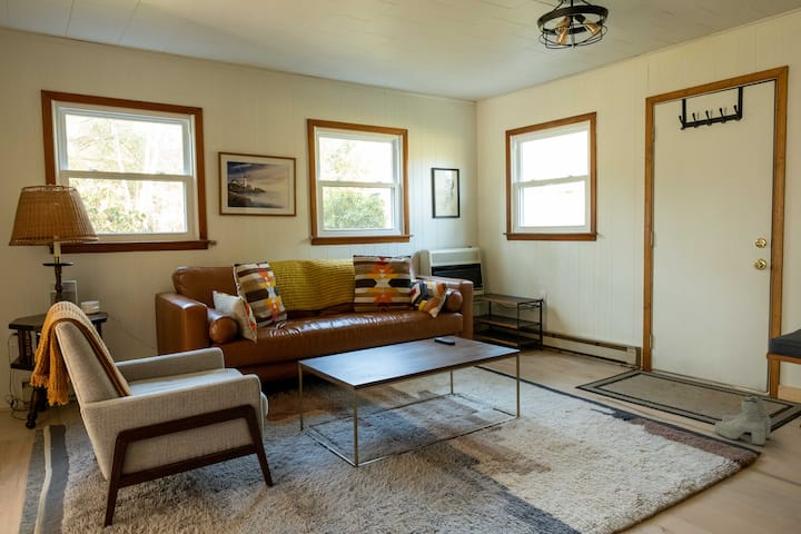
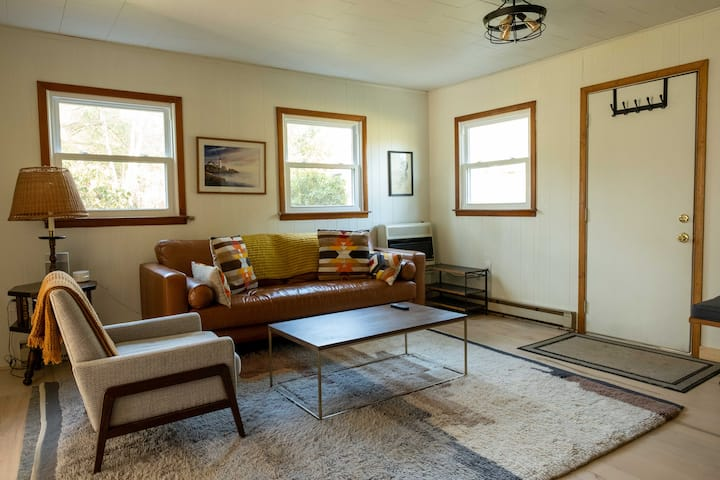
- boots (742, 415)
